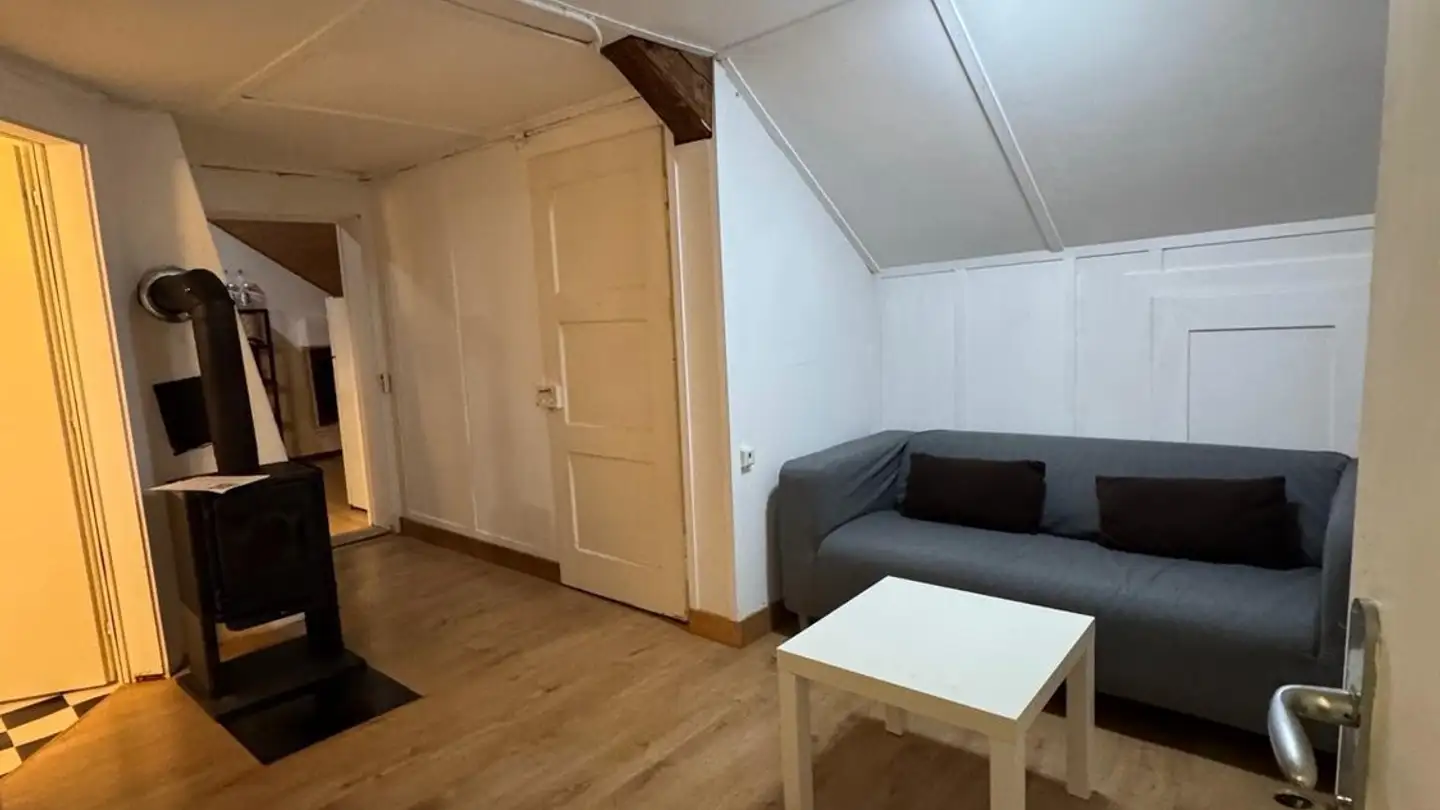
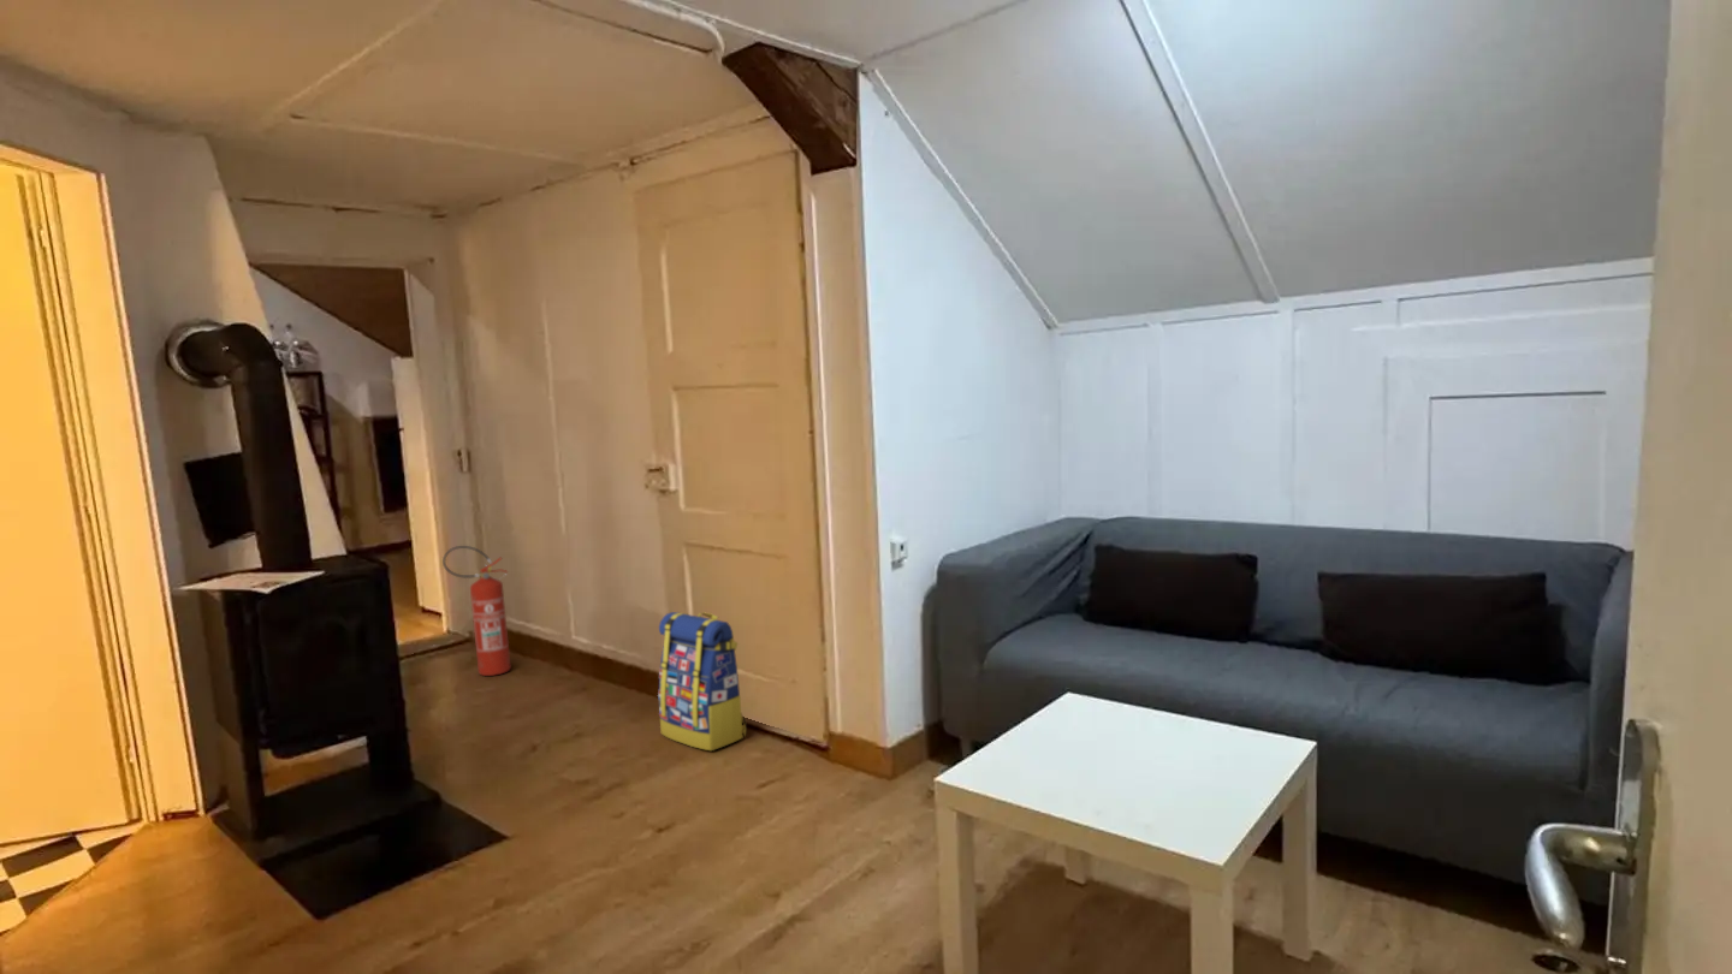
+ backpack (700, 676)
+ fire extinguisher (480, 608)
